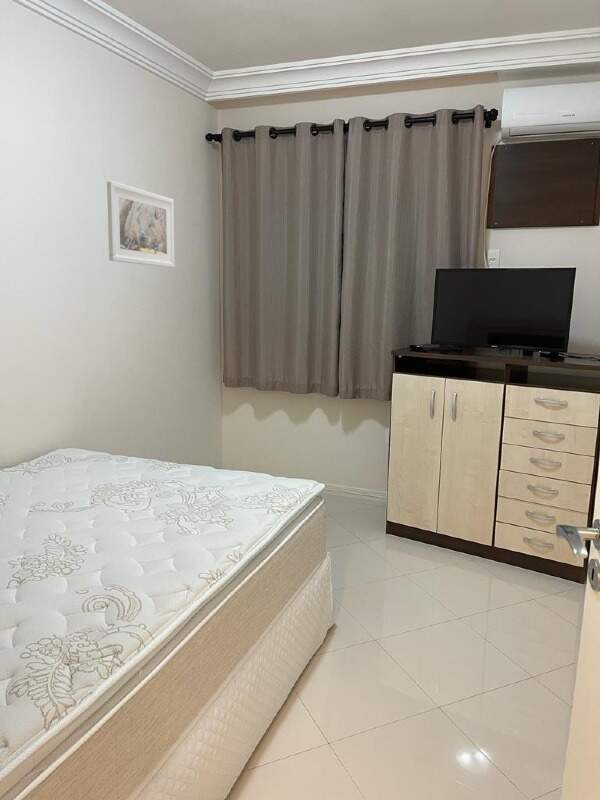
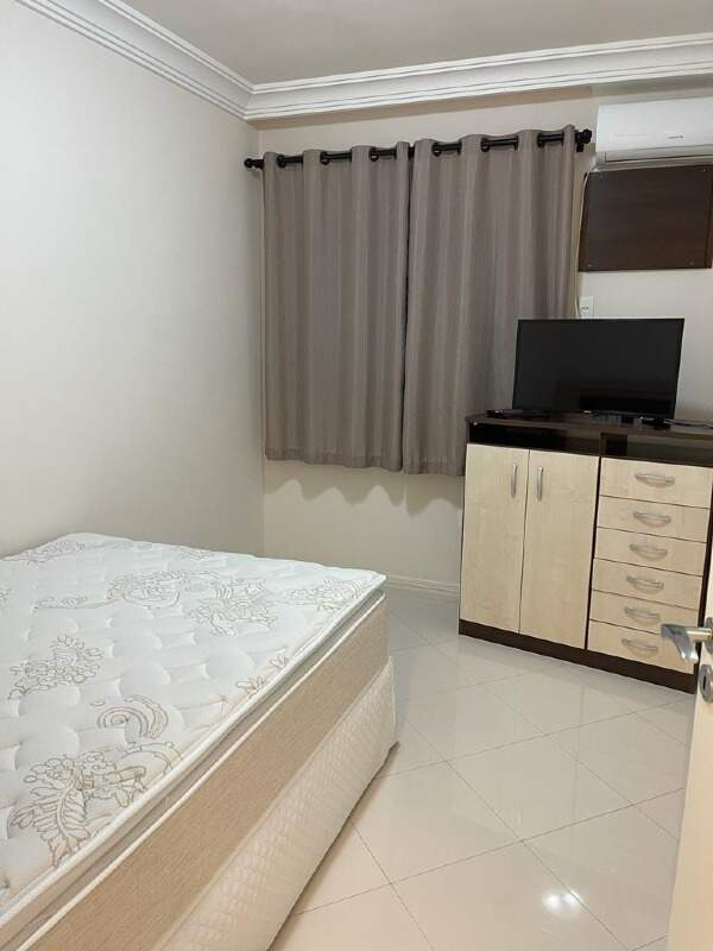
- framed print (143, 227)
